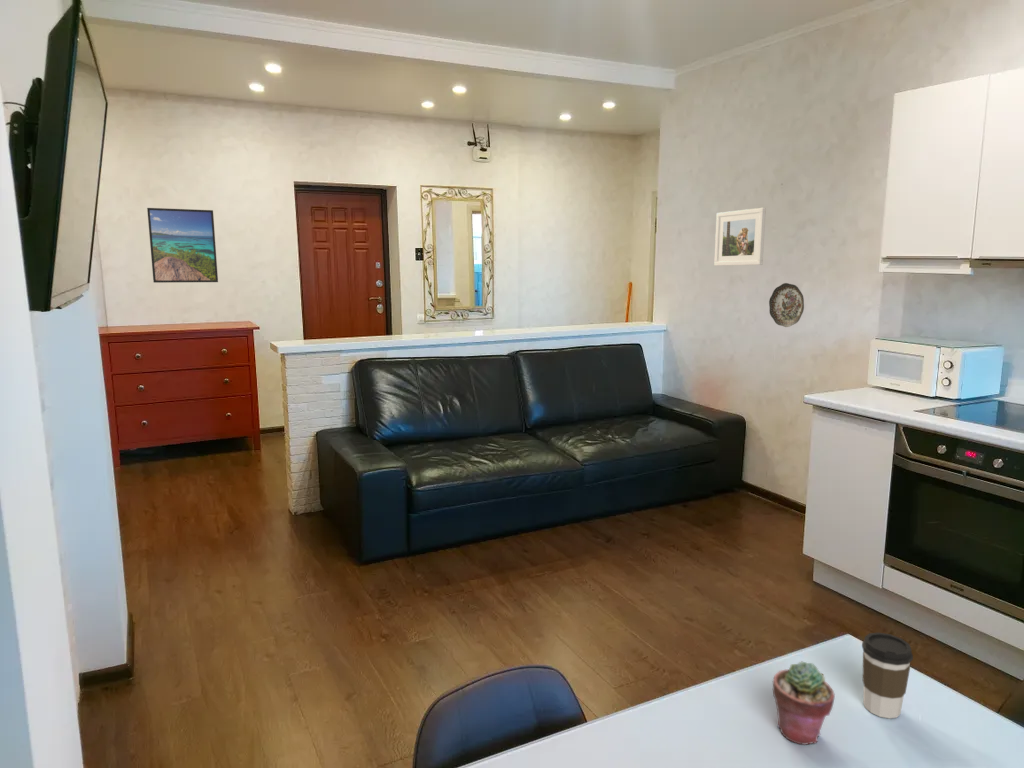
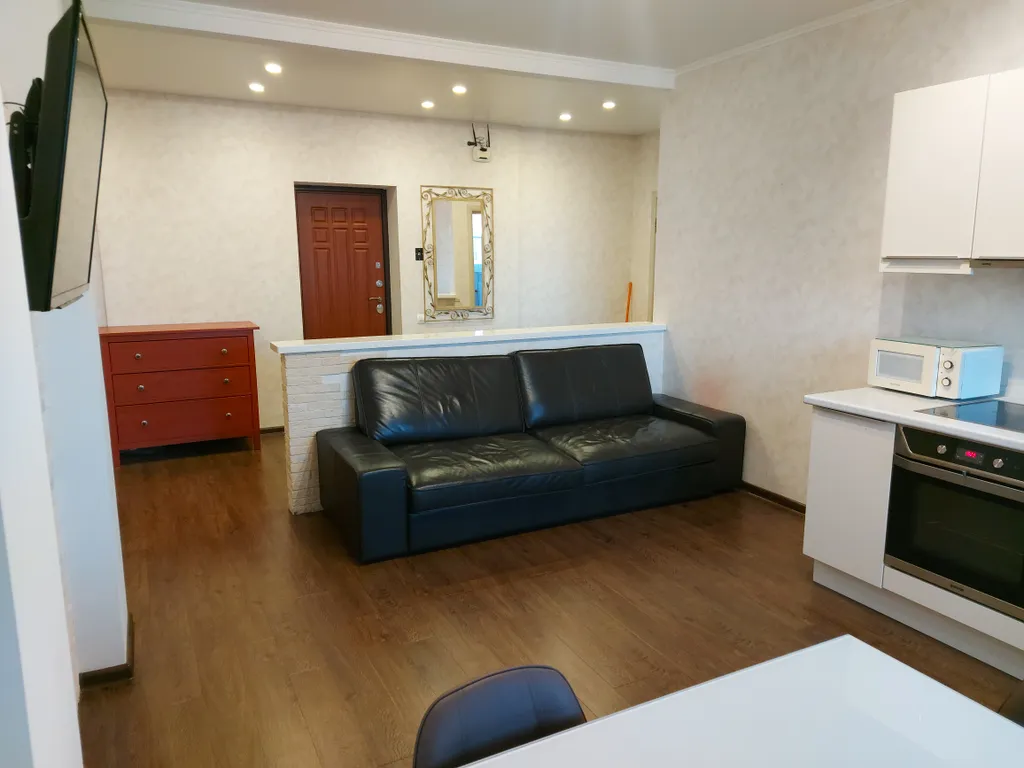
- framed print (183, 246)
- decorative plate (787, 305)
- coffee cup (884, 675)
- potted succulent (802, 699)
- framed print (738, 238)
